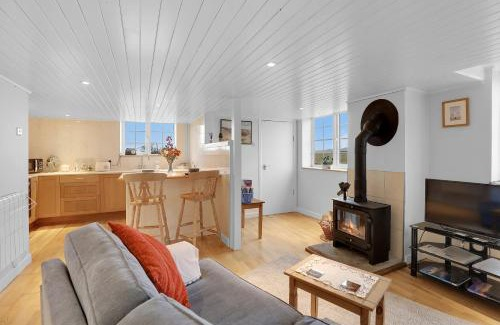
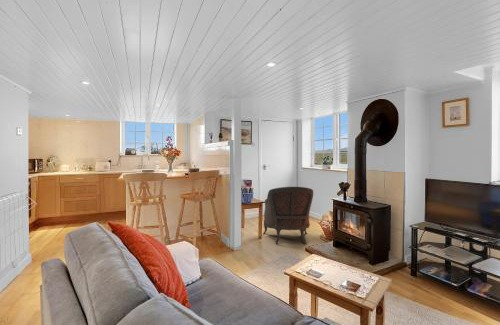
+ armchair (288, 212)
